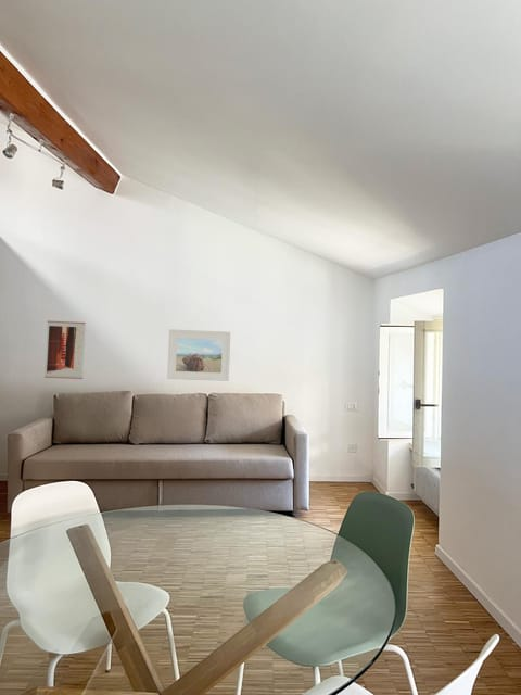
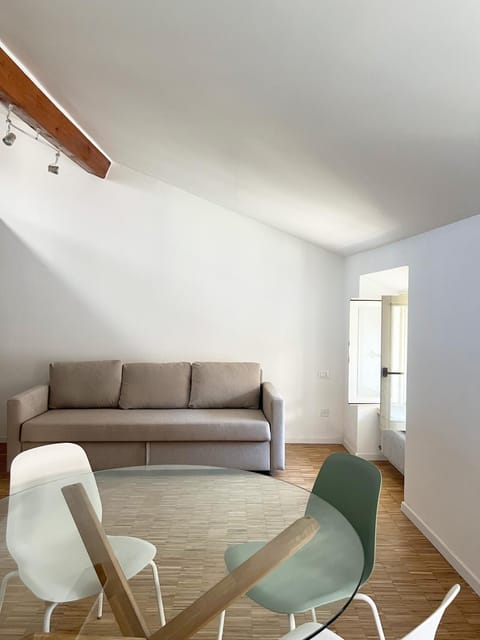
- wall art (64, 350)
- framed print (199, 355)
